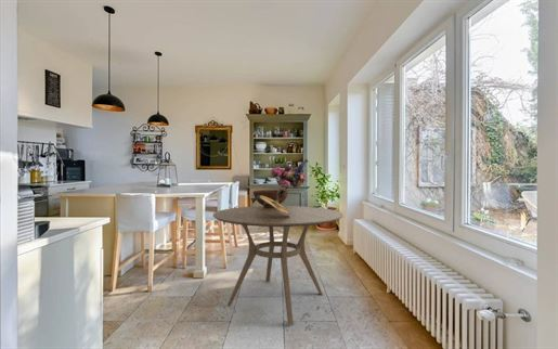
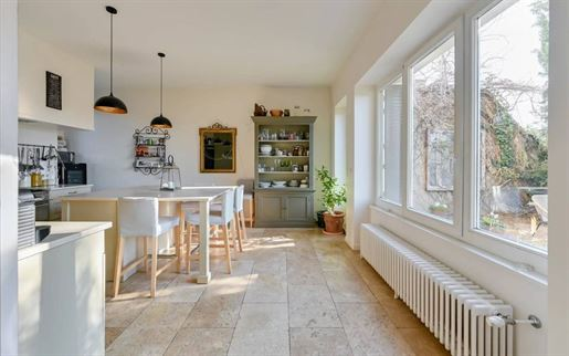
- bouquet (280, 186)
- dining table (277, 256)
- fruit bowl (271, 198)
